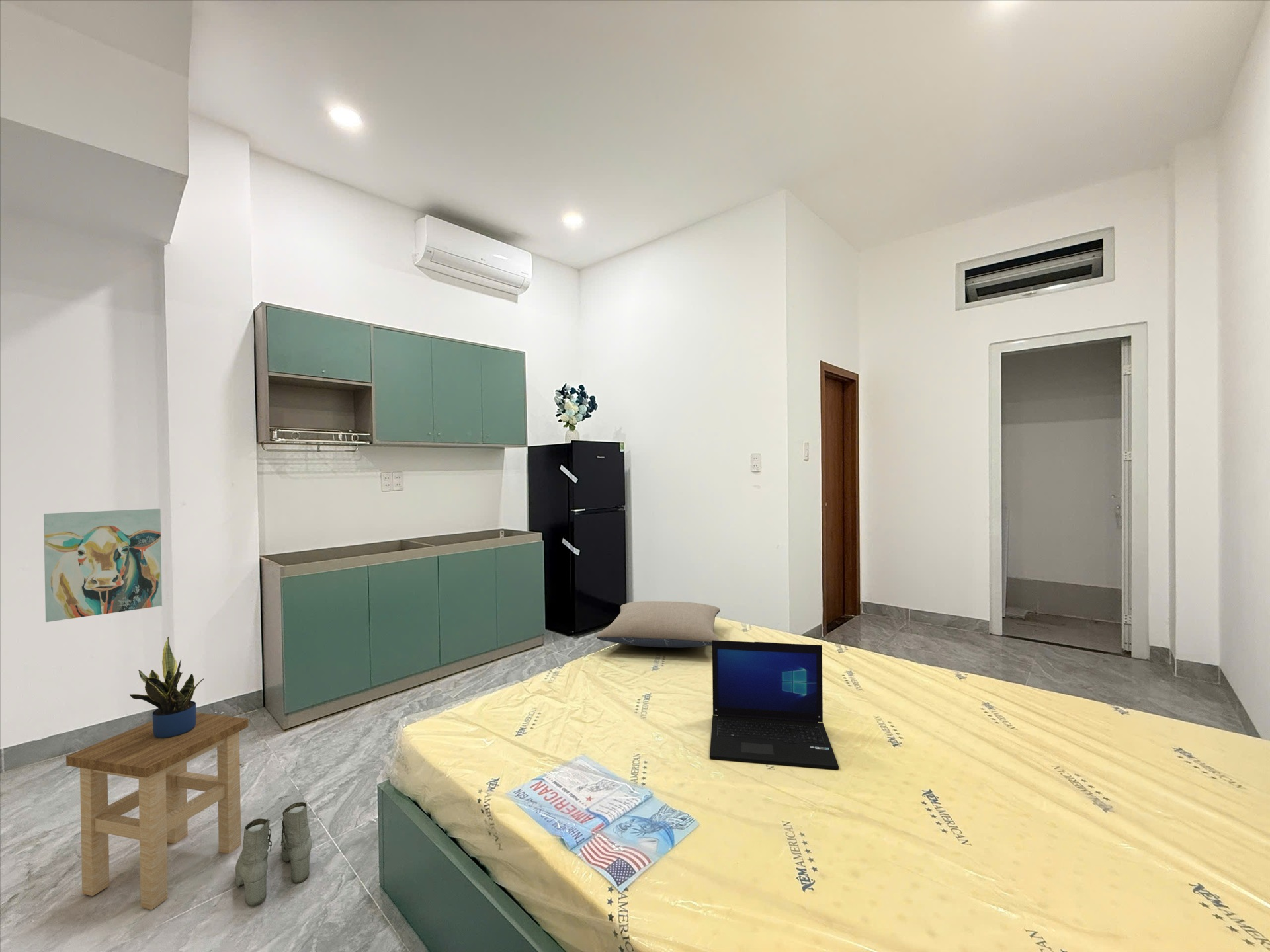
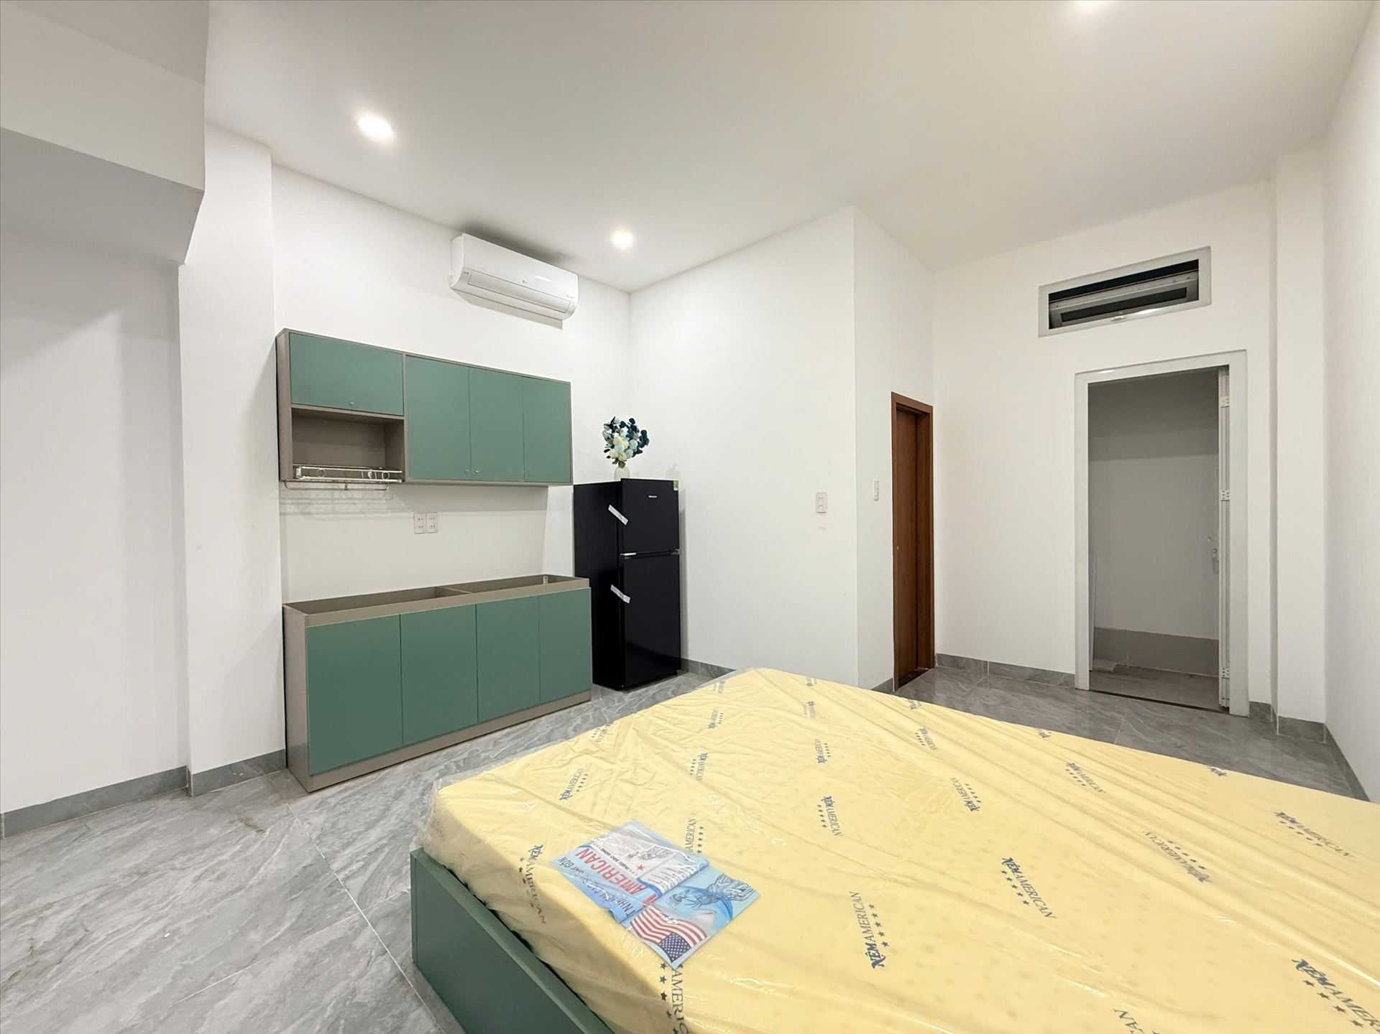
- stool (164, 802)
- laptop (769, 698)
- wall art (106, 562)
- boots (271, 842)
- pillow (663, 621)
- potted plant (166, 686)
